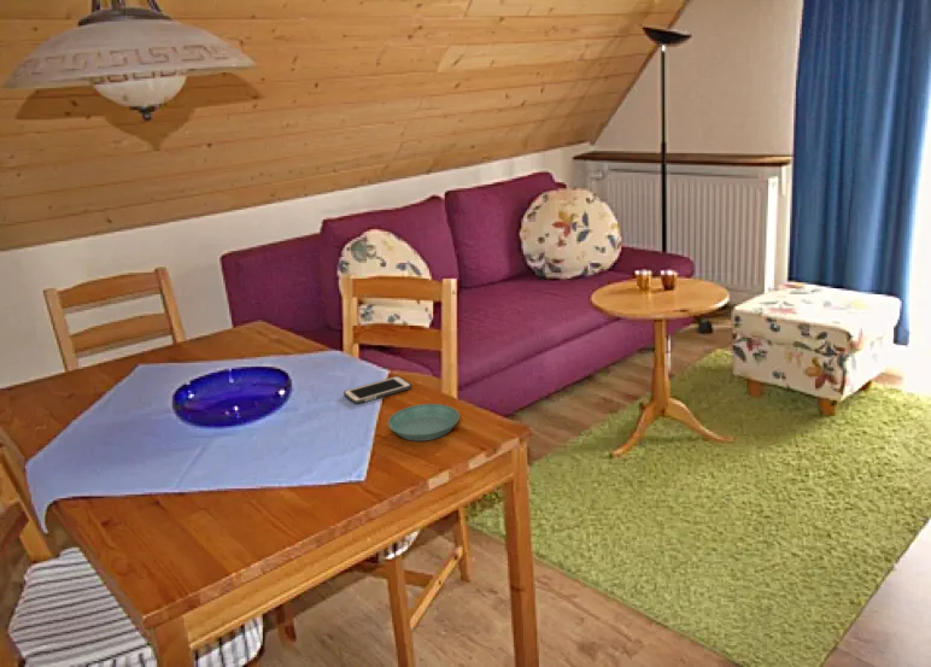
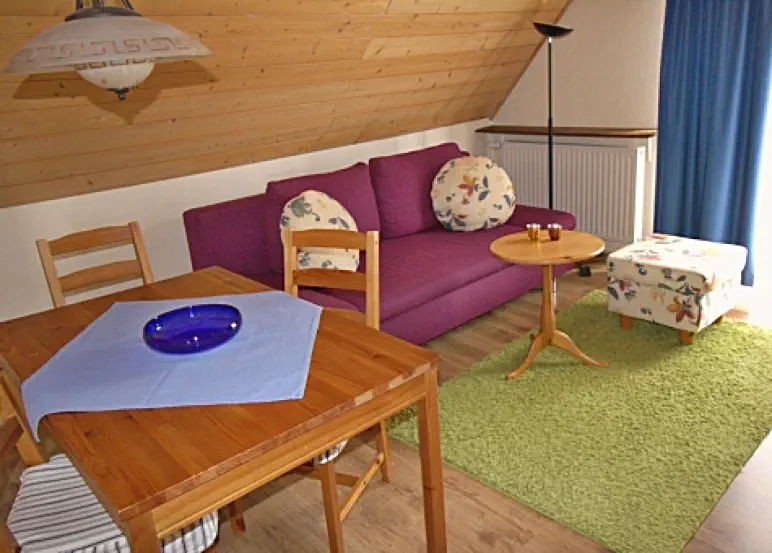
- saucer (423, 423)
- cell phone (377, 390)
